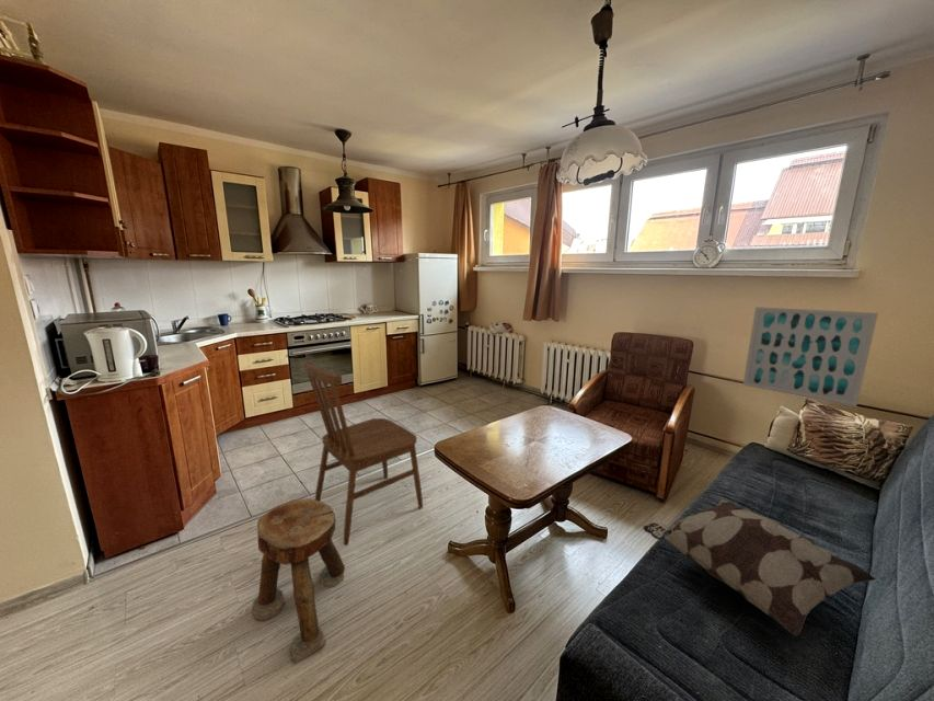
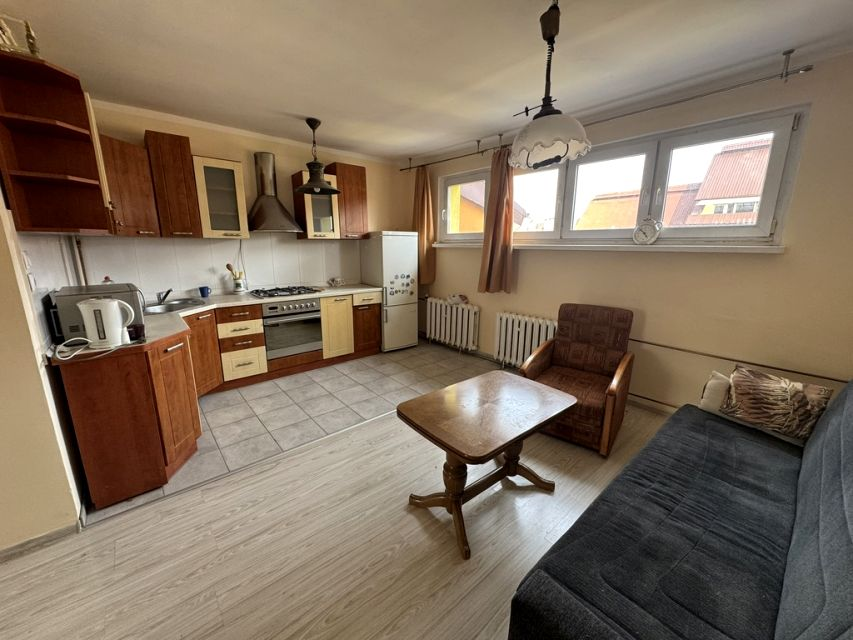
- dining chair (364, 437)
- wall art (803, 353)
- decorative pillow (747, 550)
- stool (303, 565)
